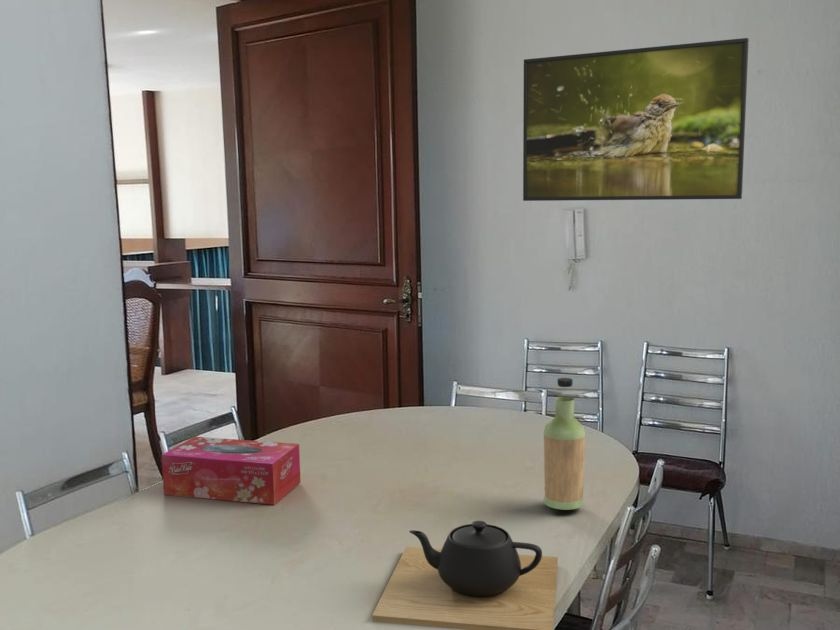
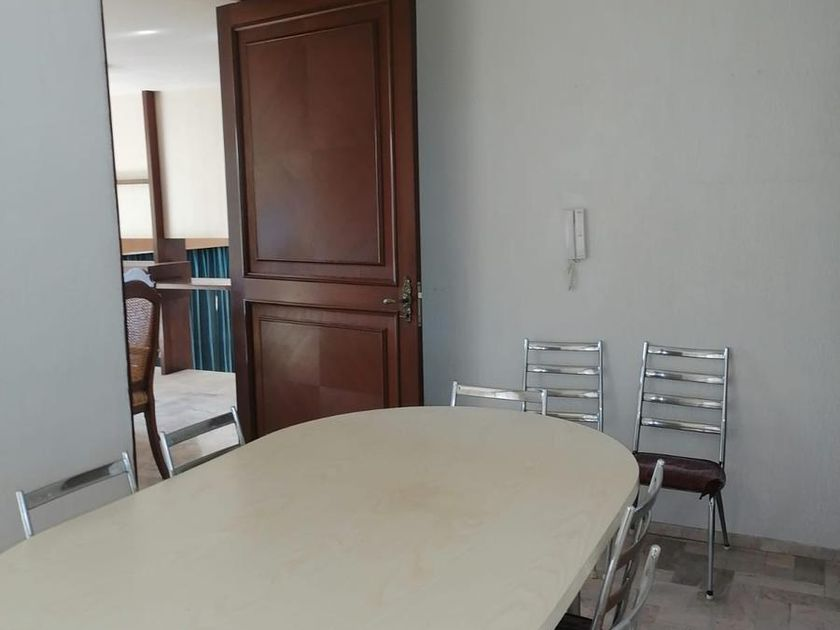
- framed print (627, 125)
- tissue box (232, 468)
- teapot (471, 556)
- bottle (564, 444)
